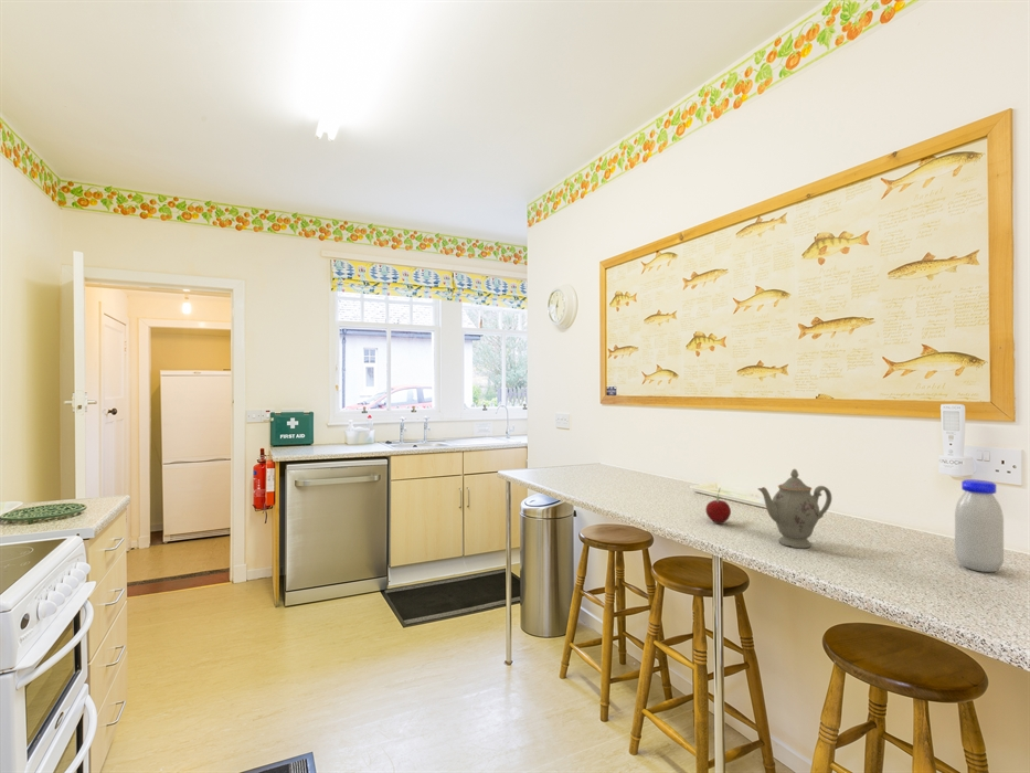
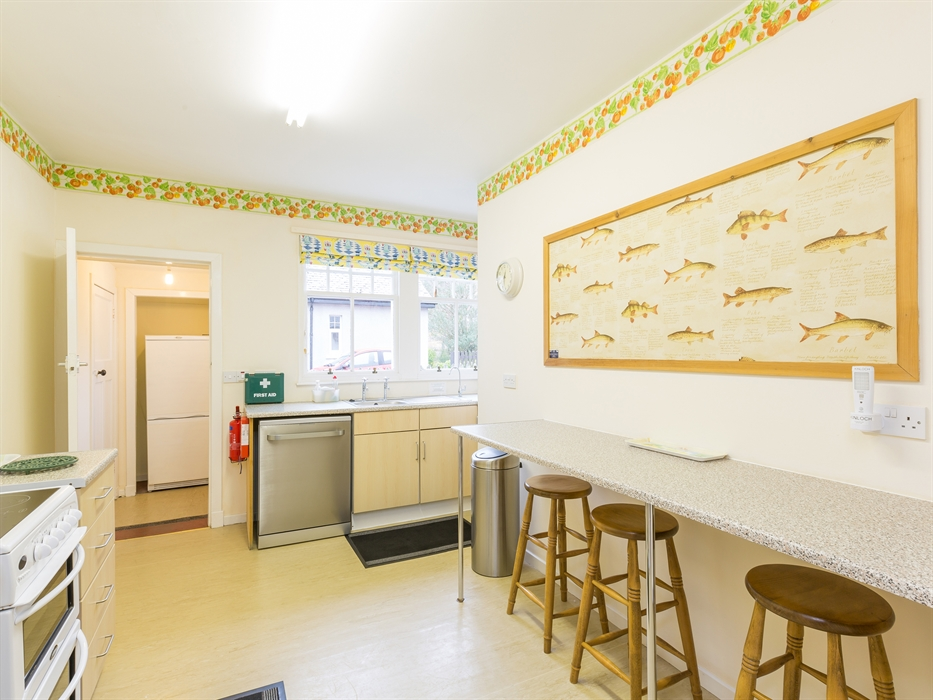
- chinaware (794, 506)
- bottle (978, 525)
- fruit (716, 505)
